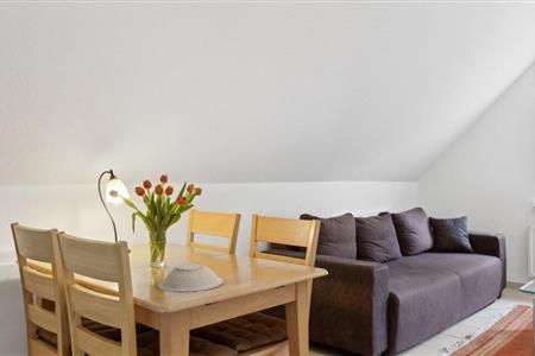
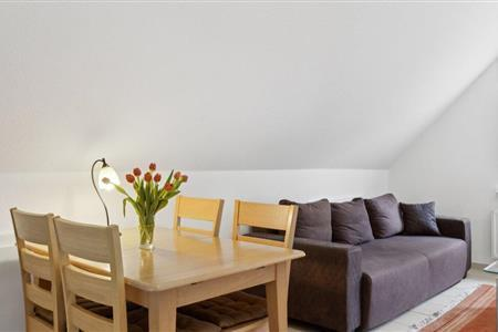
- bowl (190, 274)
